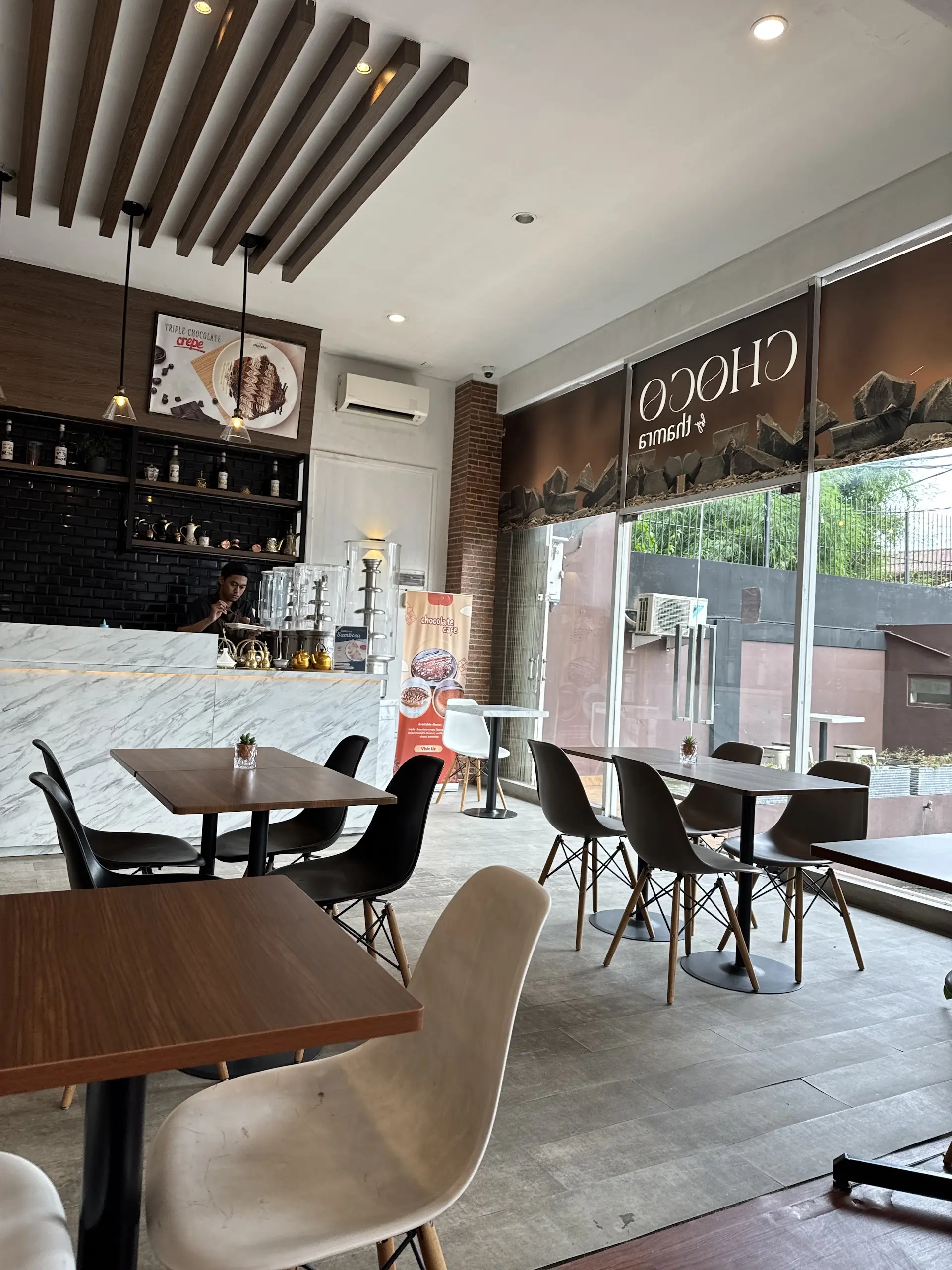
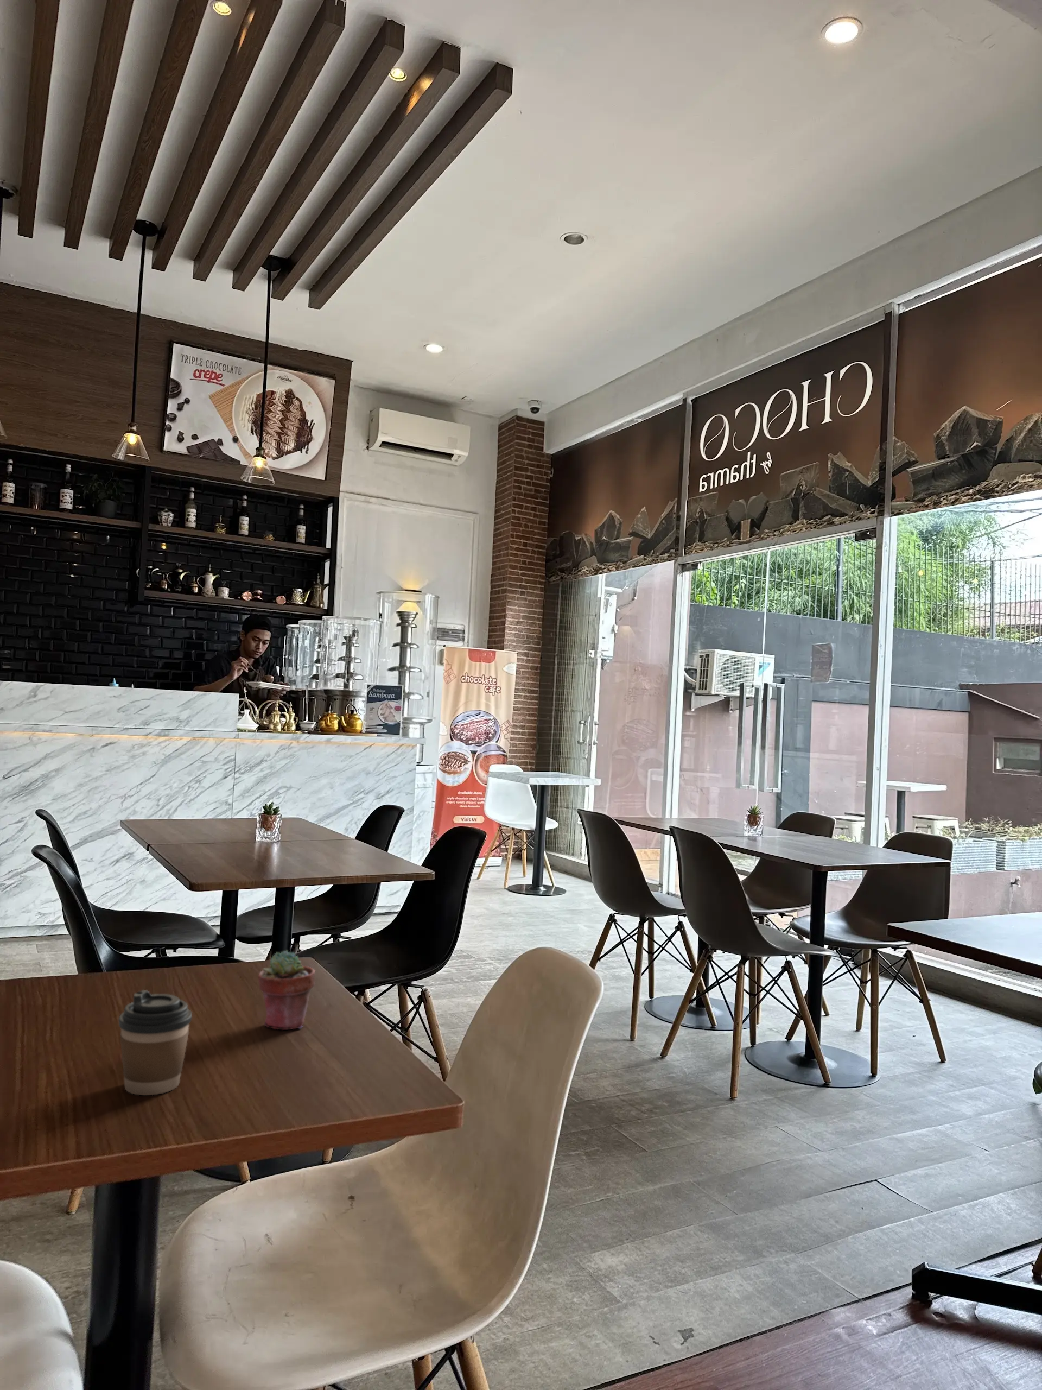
+ potted succulent (286, 987)
+ coffee cup (154, 1040)
